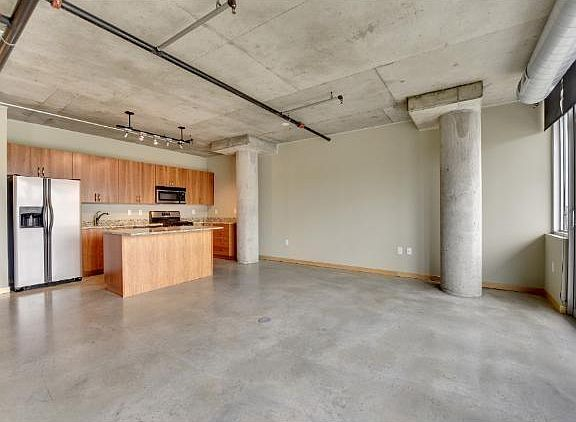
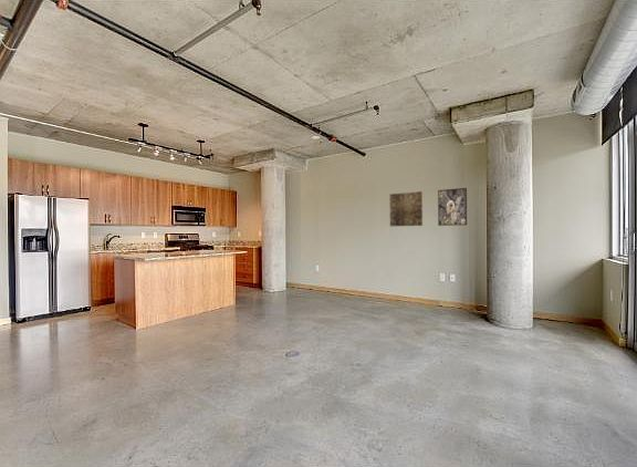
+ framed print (451, 207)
+ wall art (405, 209)
